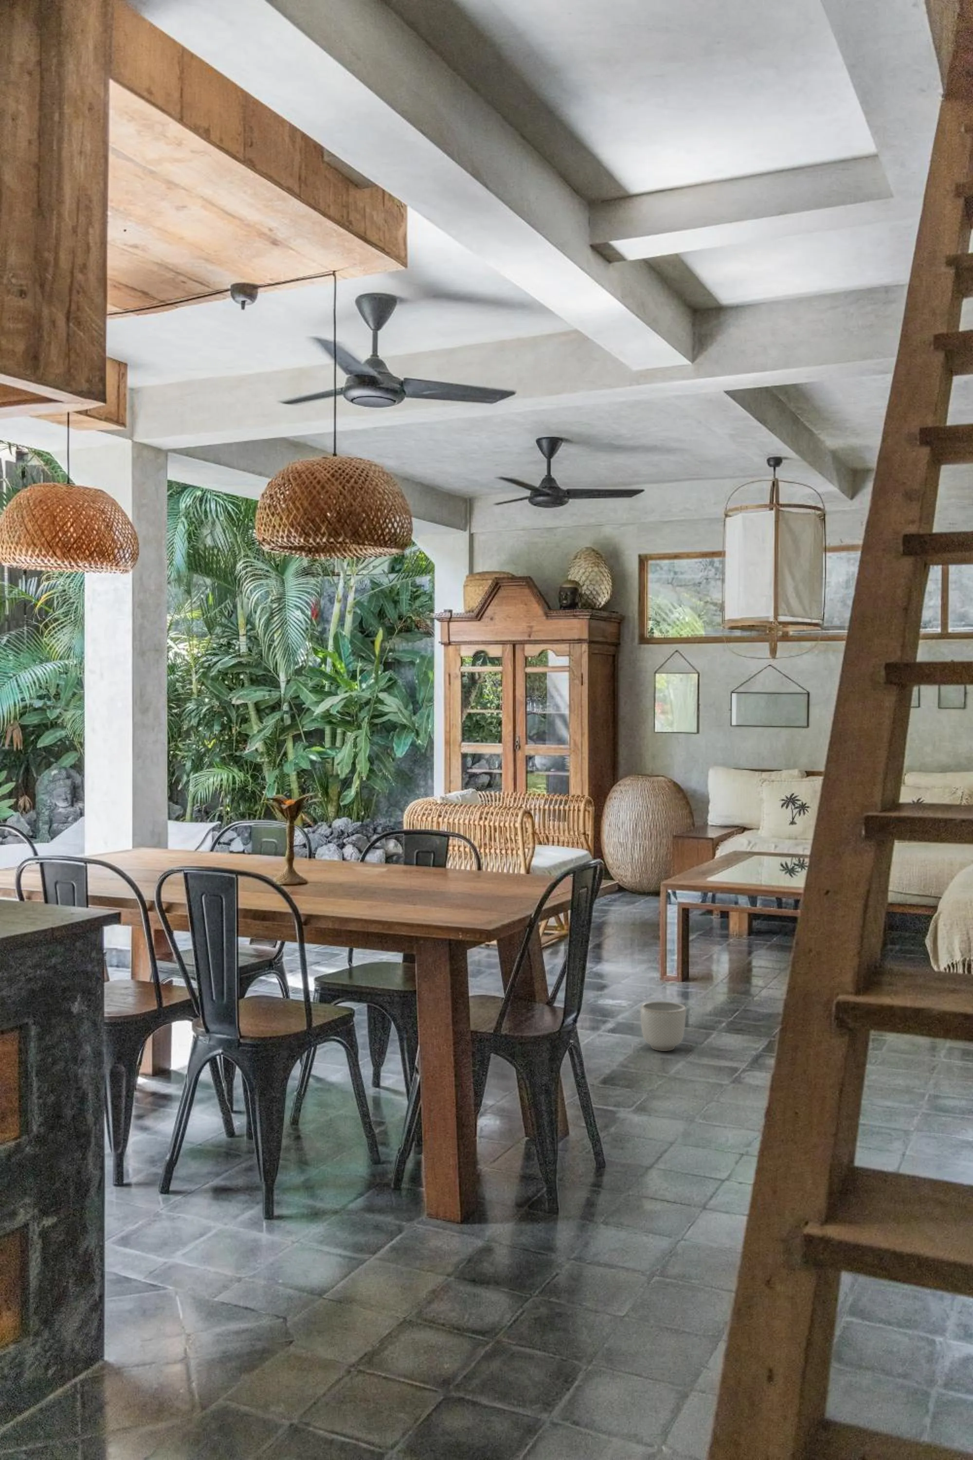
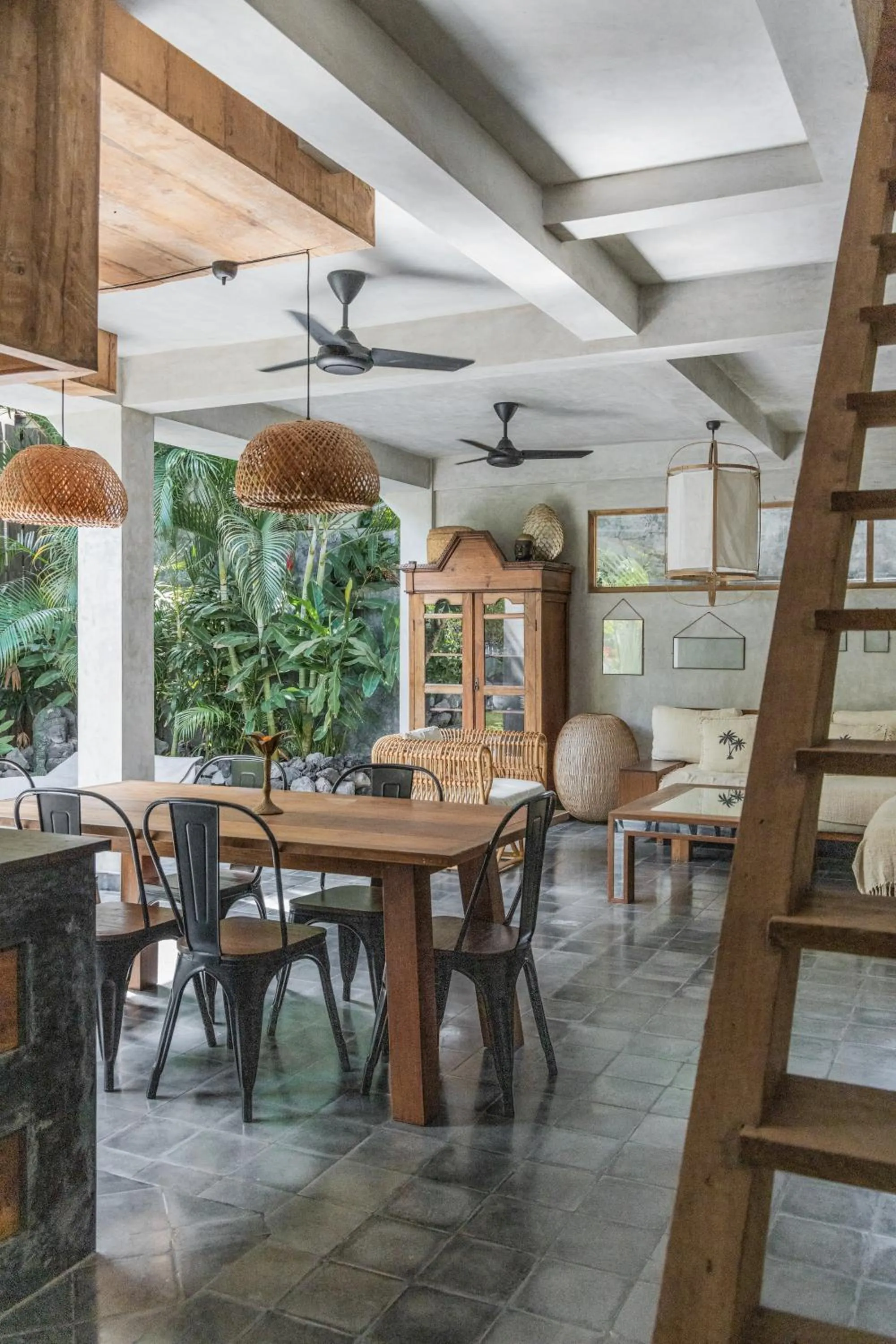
- planter (662, 1027)
